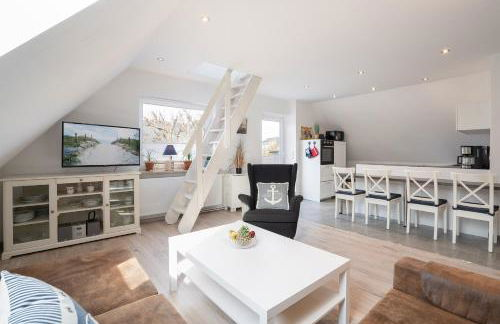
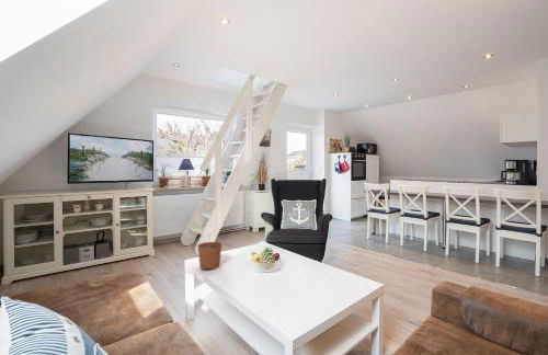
+ plant pot (209, 250)
